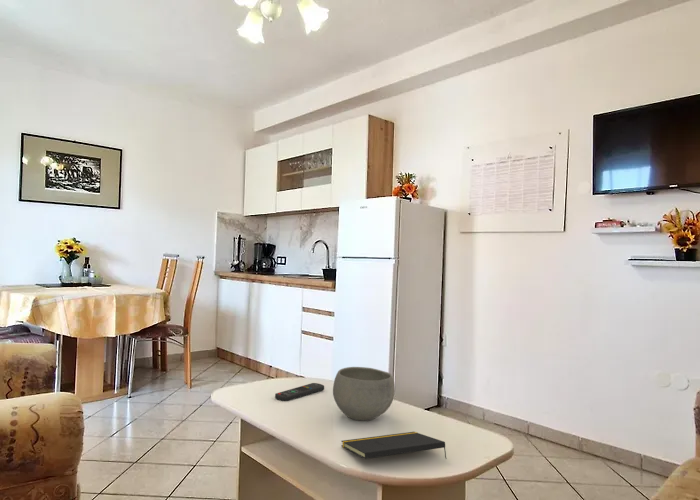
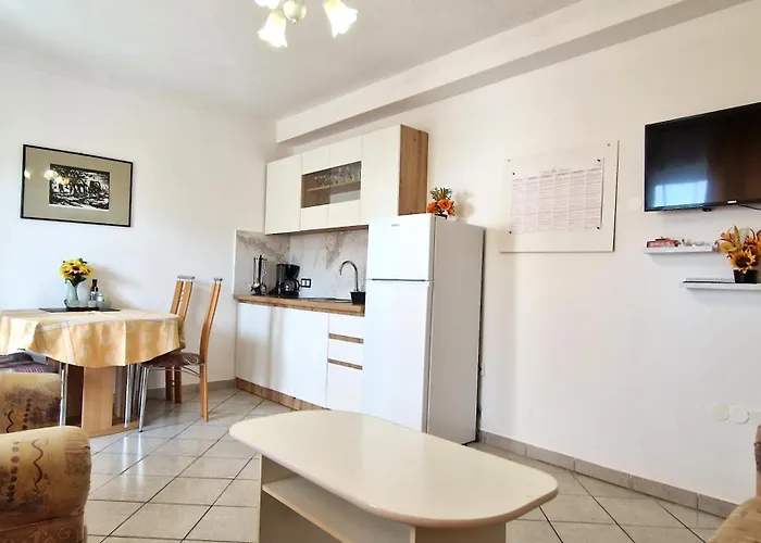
- bowl (363, 395)
- remote control (300, 391)
- notepad (391, 444)
